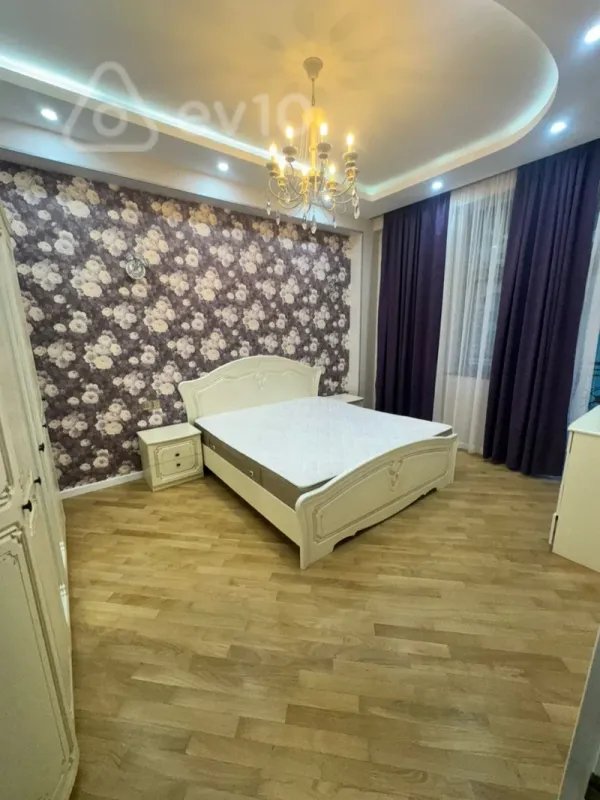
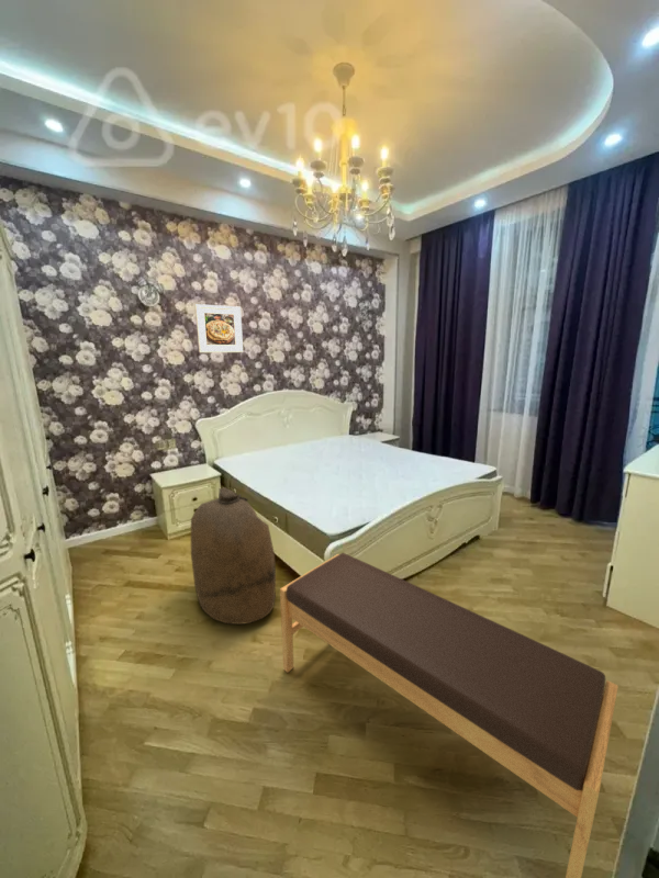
+ bag (233, 547)
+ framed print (220, 329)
+ bench (417, 672)
